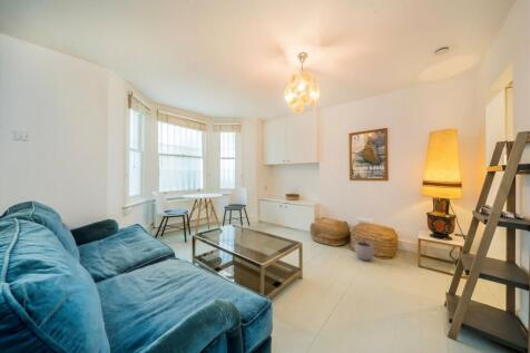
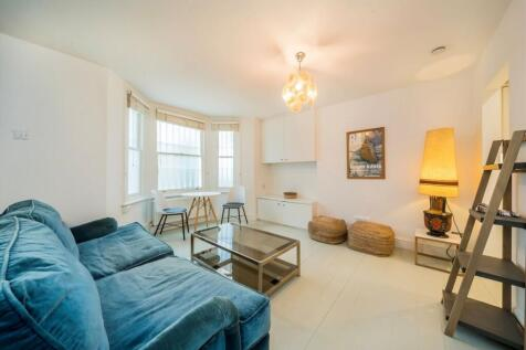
- plant pot (364, 247)
